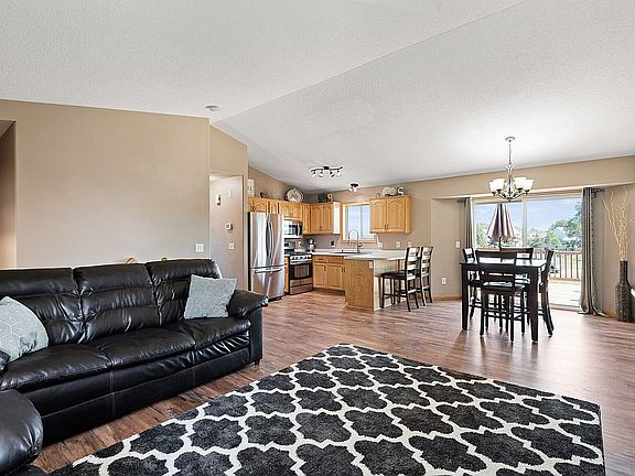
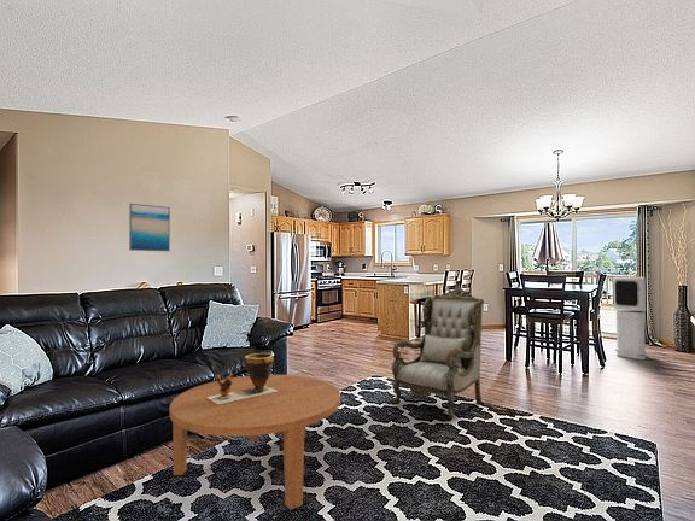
+ air purifier (633, 316)
+ wall art (150, 228)
+ coffee table (258, 432)
+ armchair (442, 345)
+ clay pot (249, 374)
